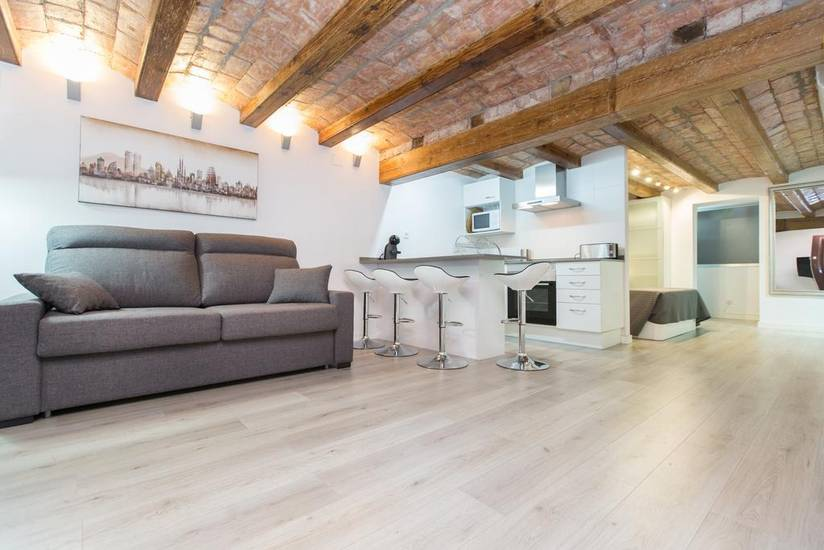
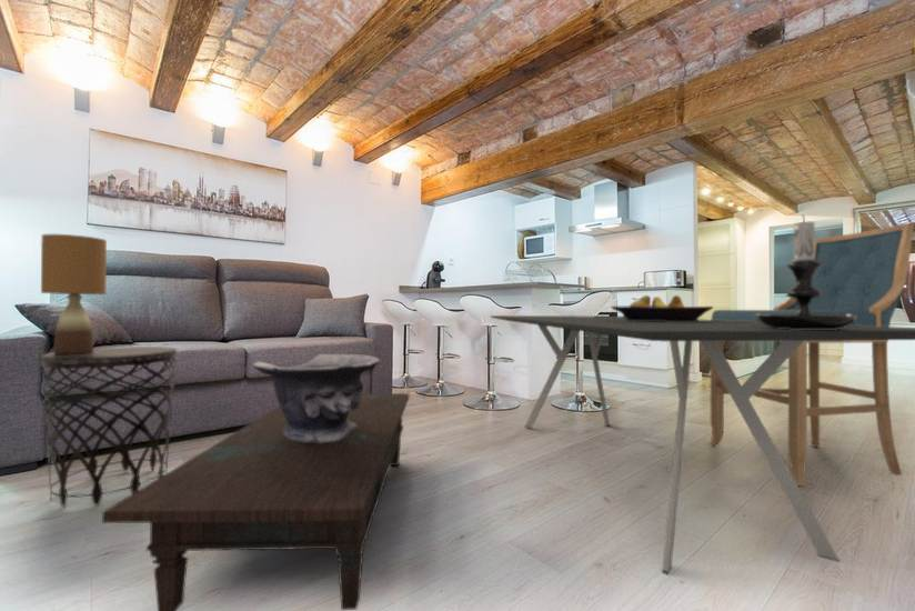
+ chair (808, 345)
+ coffee table (318, 470)
+ table lamp (74, 294)
+ candle holder (801, 271)
+ dining table (604, 397)
+ side table (113, 419)
+ decorative bowl (320, 395)
+ fruit bowl (661, 308)
